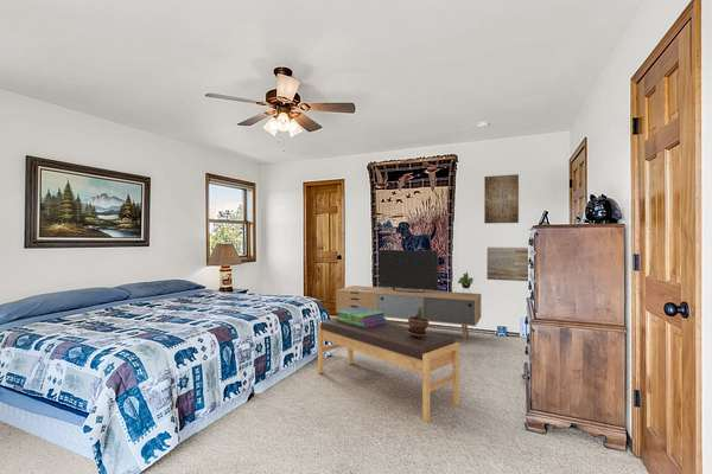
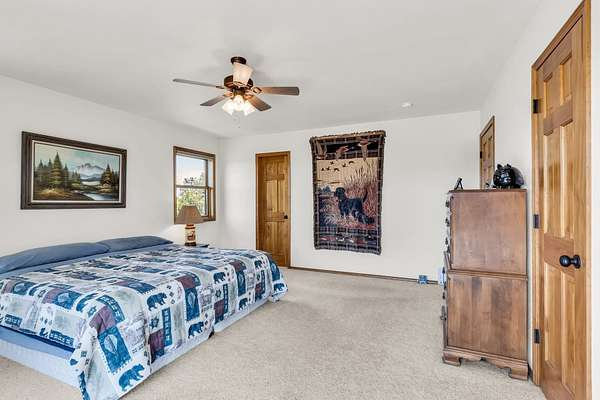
- wall art (513, 263)
- wall art (501, 199)
- potted plant (418, 319)
- media console (406, 290)
- bench (381, 357)
- stack of books (361, 316)
